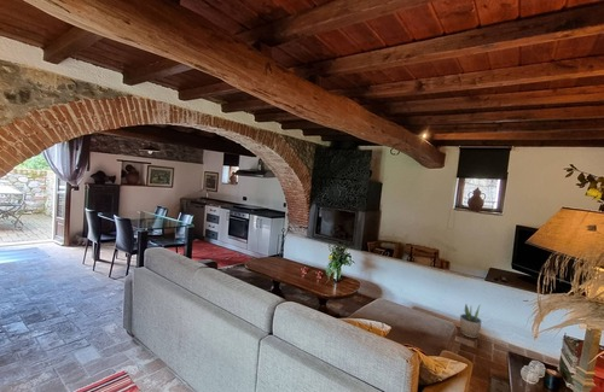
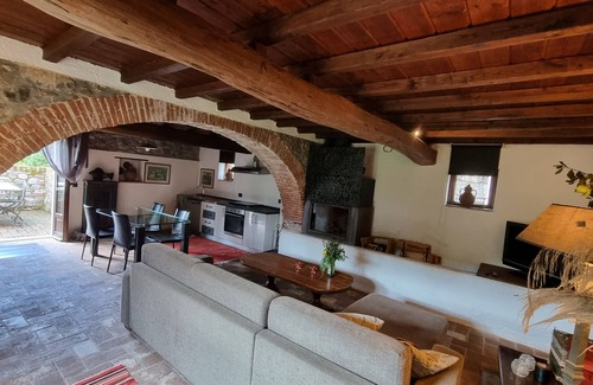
- potted plant (470, 317)
